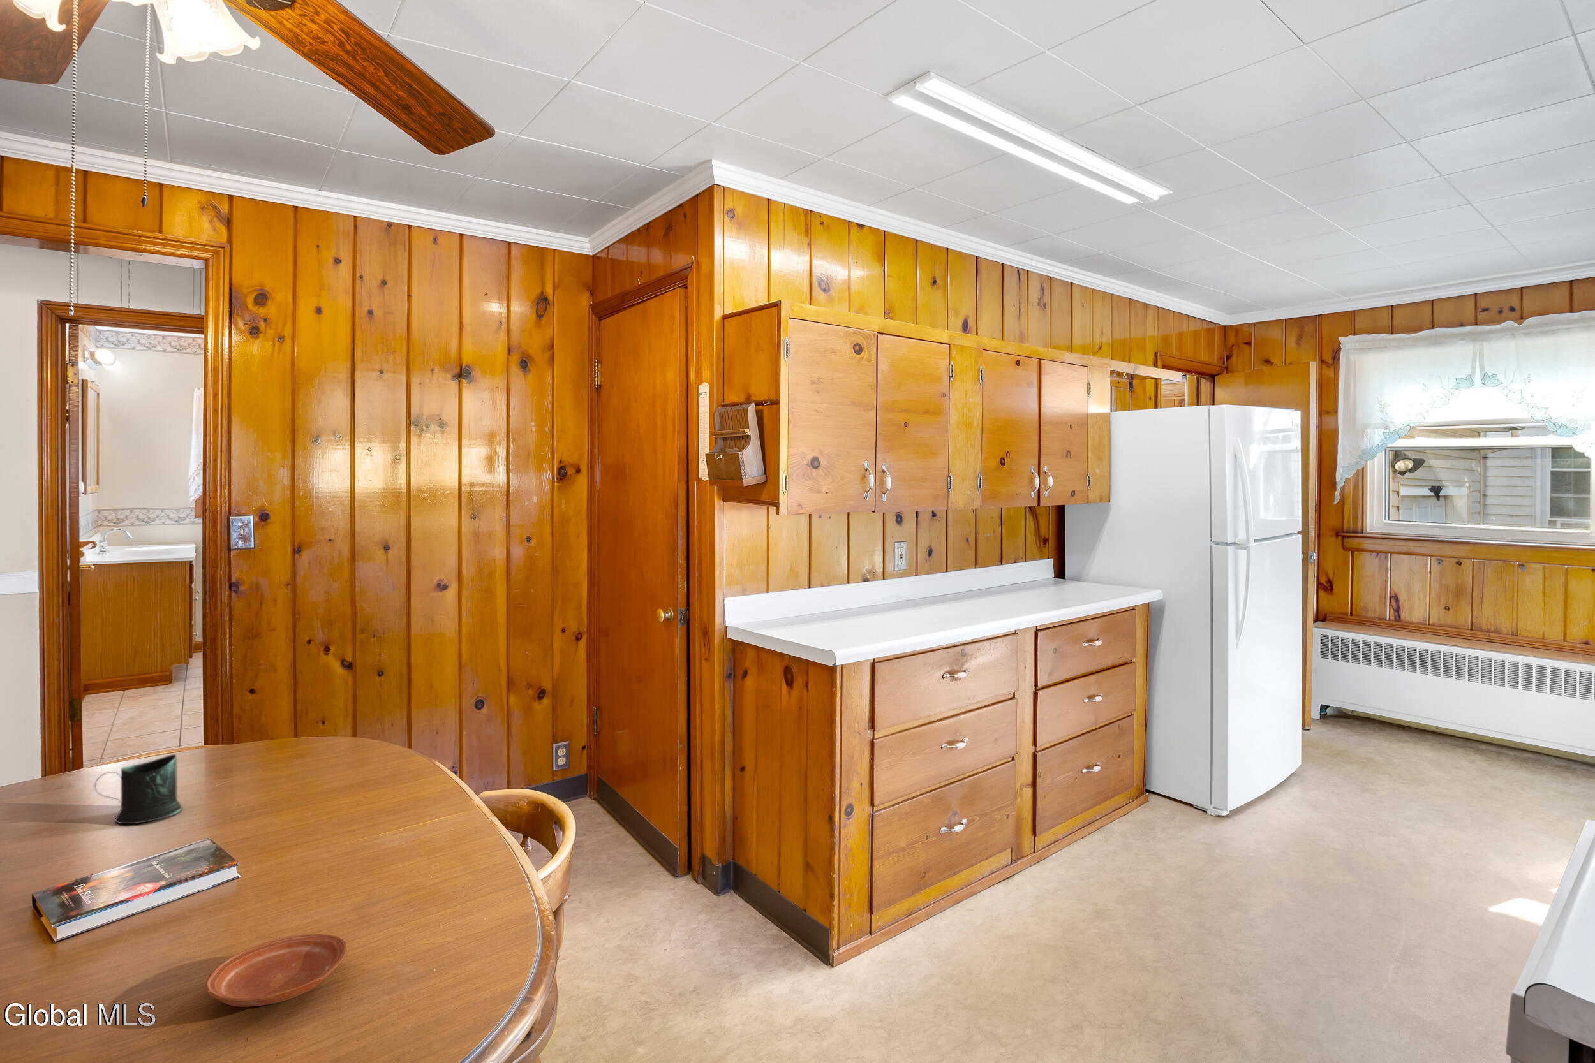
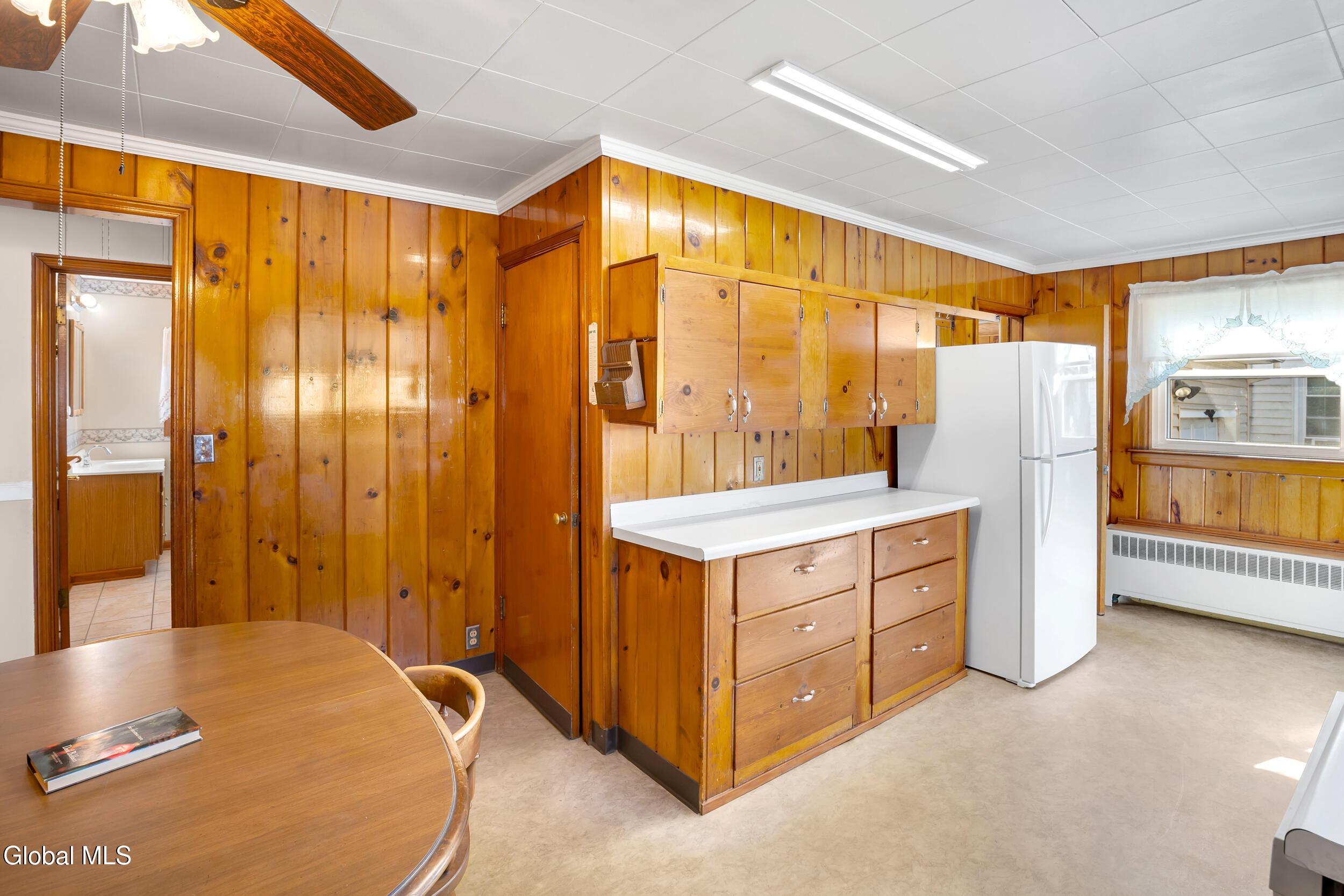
- plate (279, 976)
- mug (140, 788)
